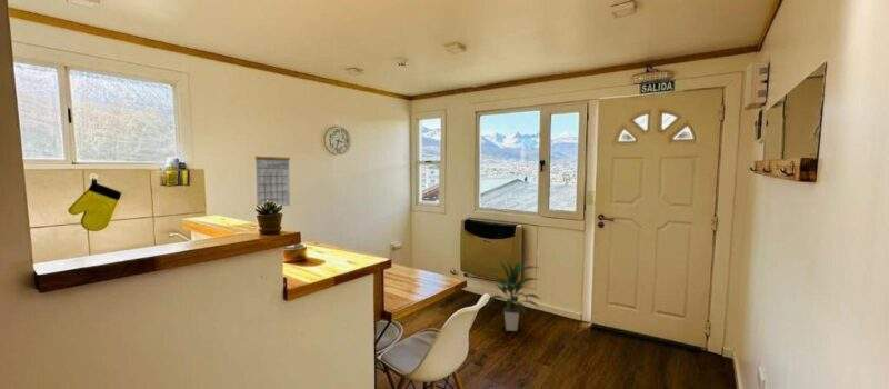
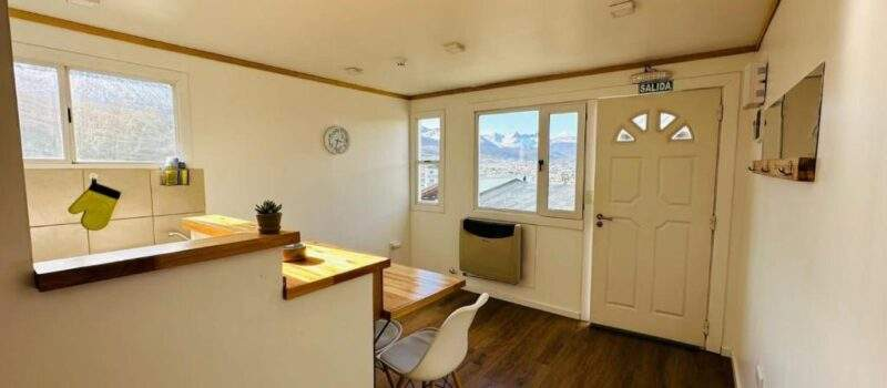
- calendar (273, 176)
- indoor plant (512, 293)
